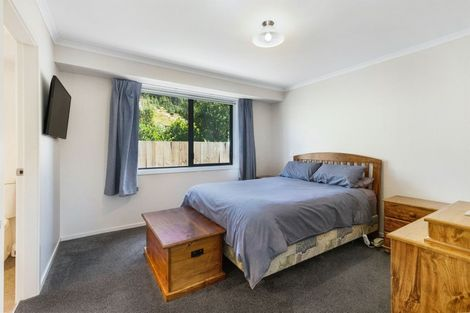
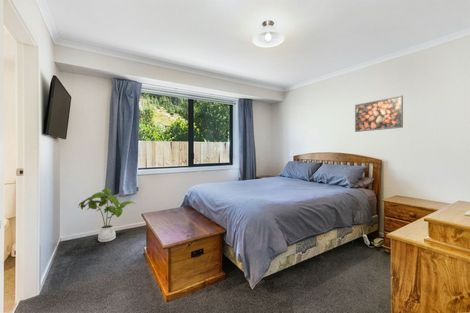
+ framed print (377, 115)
+ house plant (107, 215)
